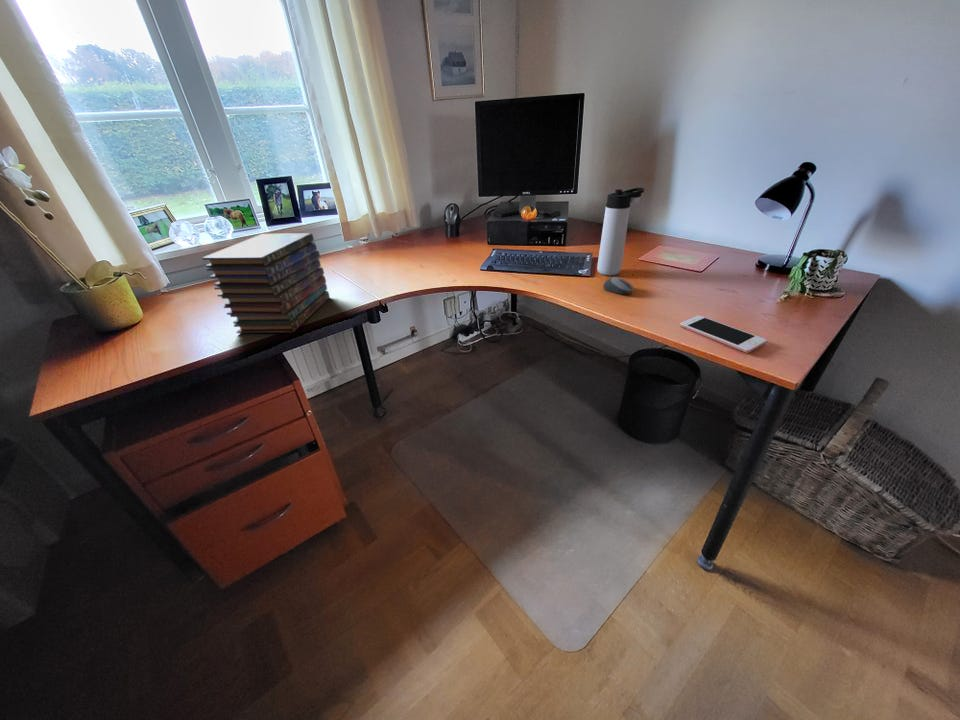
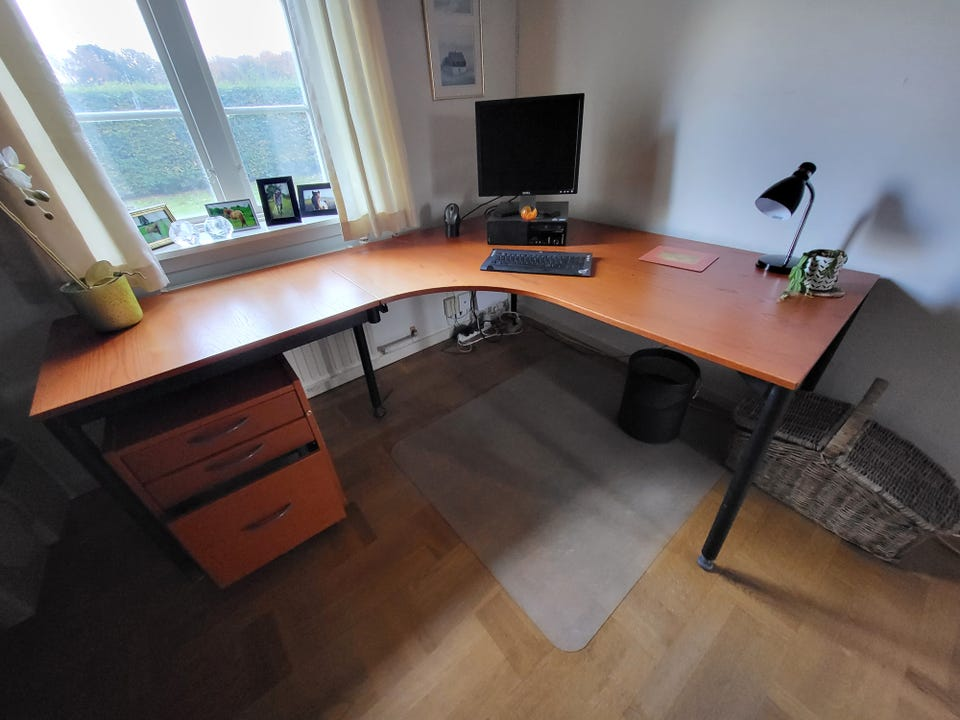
- cell phone (721, 332)
- thermos bottle (619, 232)
- book stack (274, 280)
- computer mouse (618, 284)
